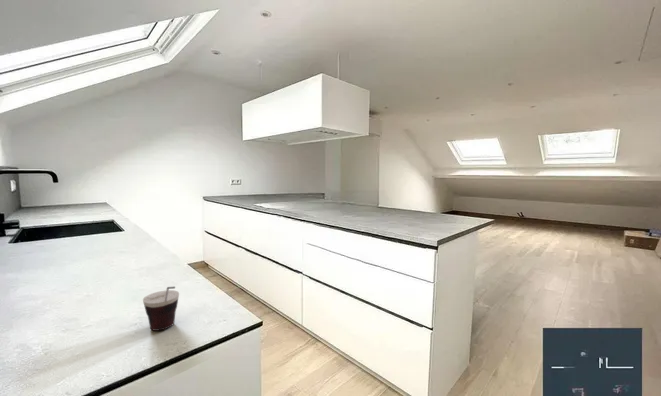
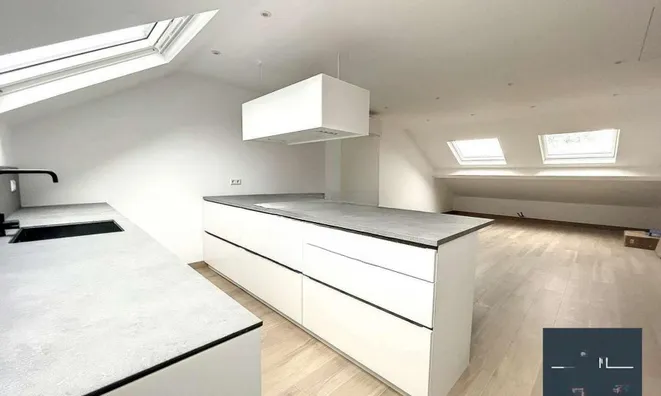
- cup (165, 304)
